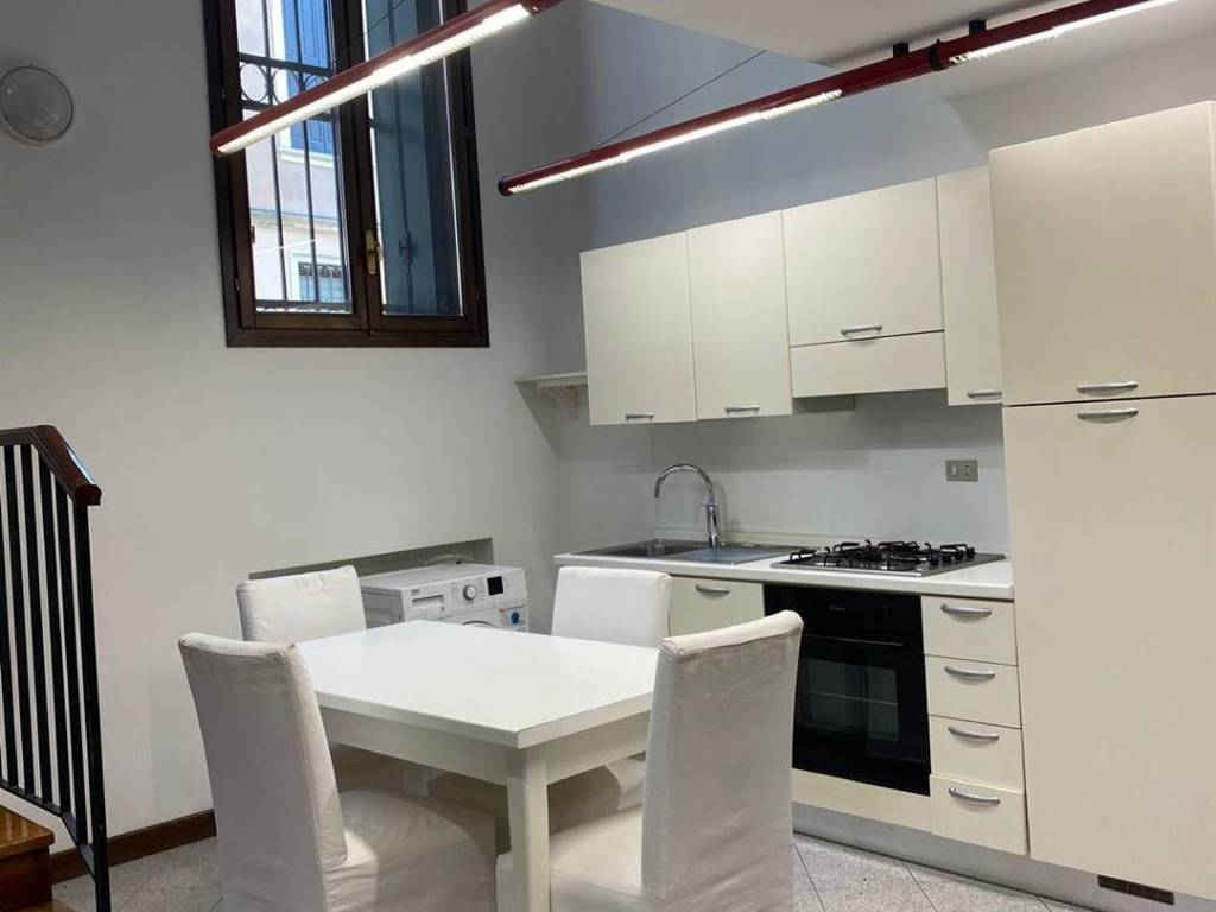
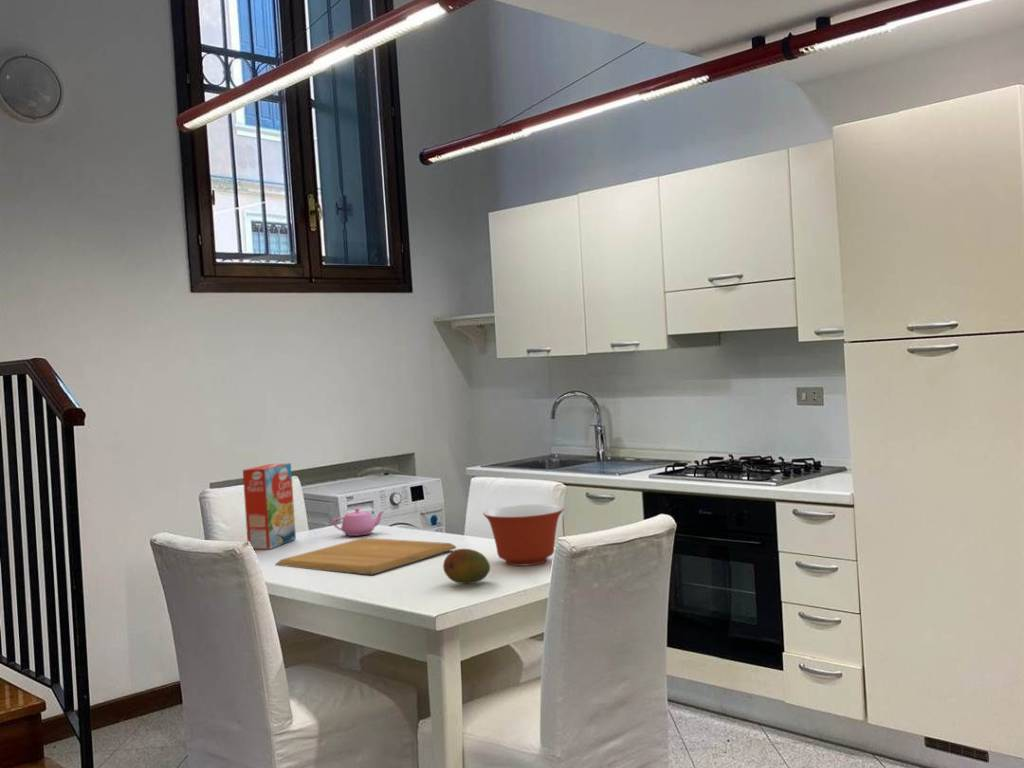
+ teapot (359, 521)
+ chopping board (367, 553)
+ fruit (467, 565)
+ mixing bowl (524, 535)
+ cereal box (269, 505)
